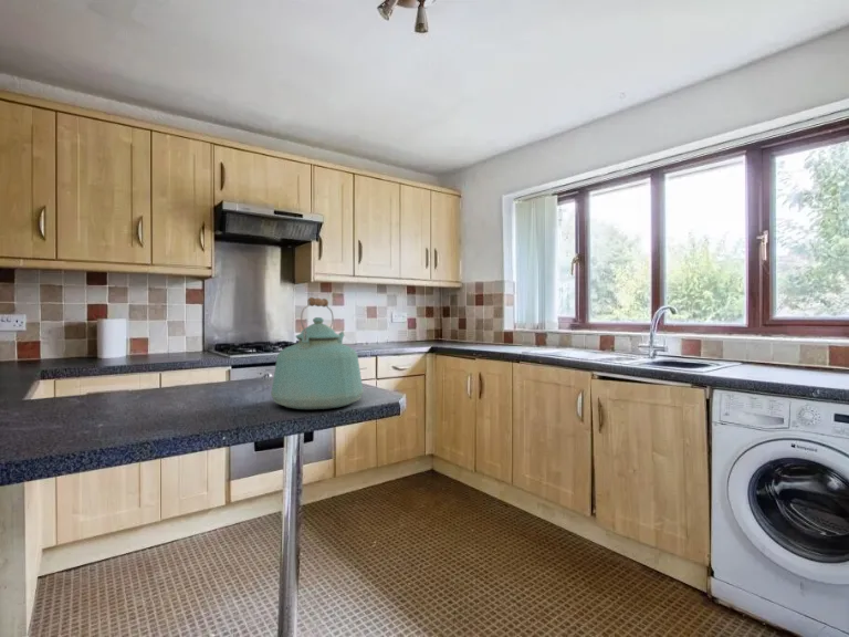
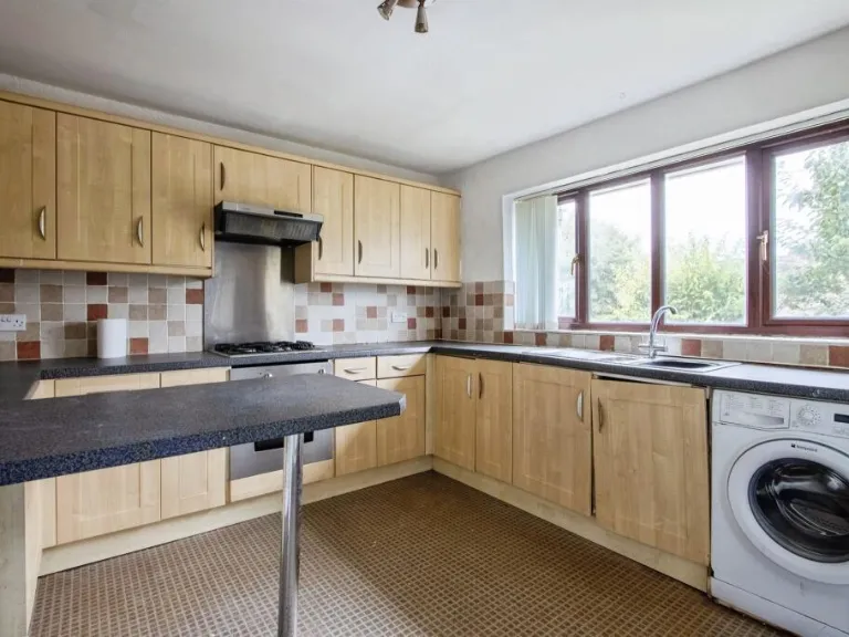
- kettle (322, 349)
